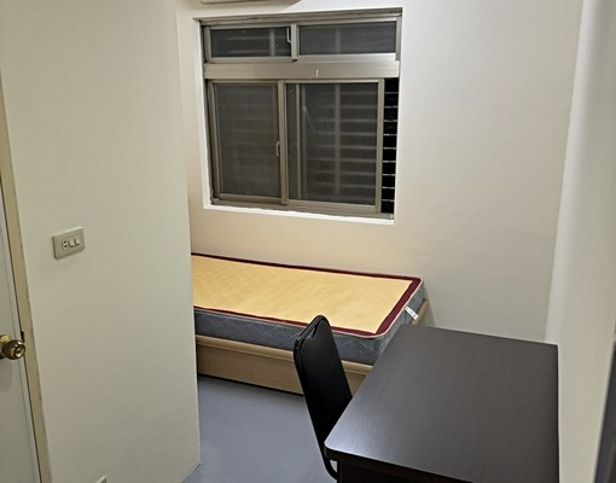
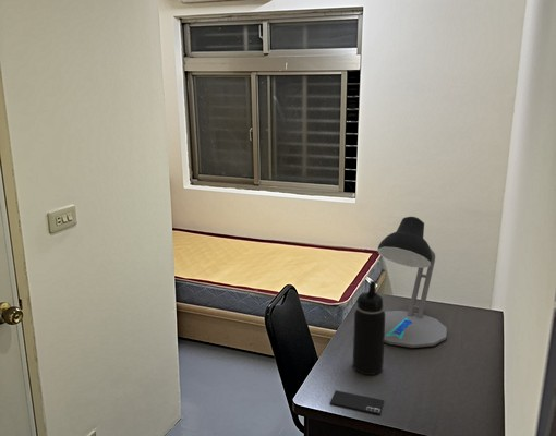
+ water bottle (368, 328)
+ desk lamp (412, 266)
+ smartphone (356, 401)
